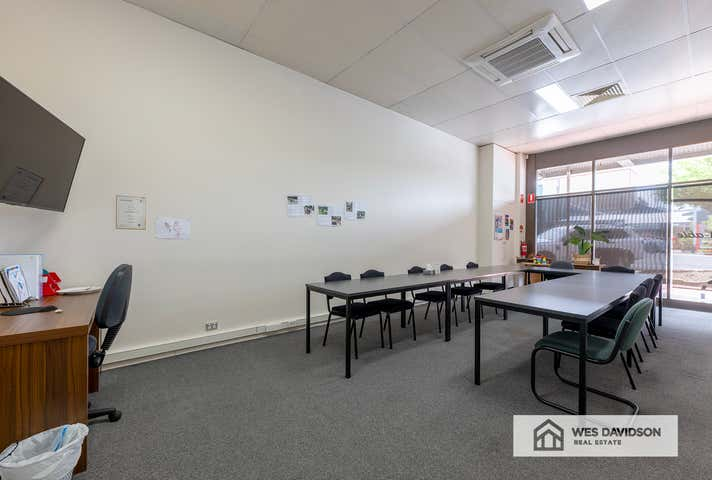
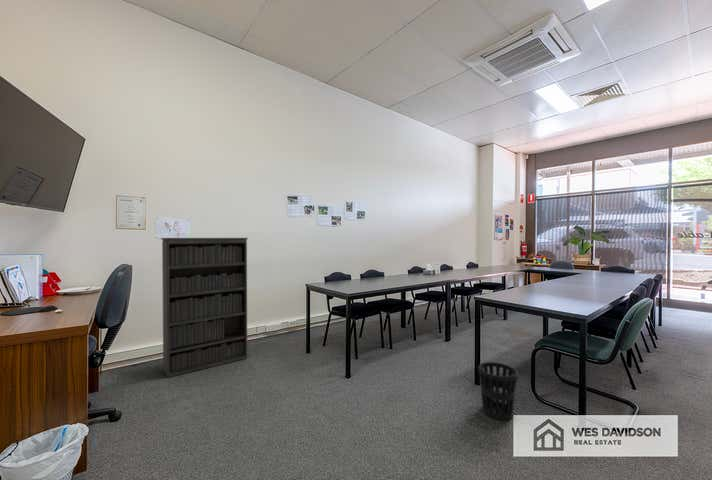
+ wastebasket (497, 390)
+ bookshelf (206, 300)
